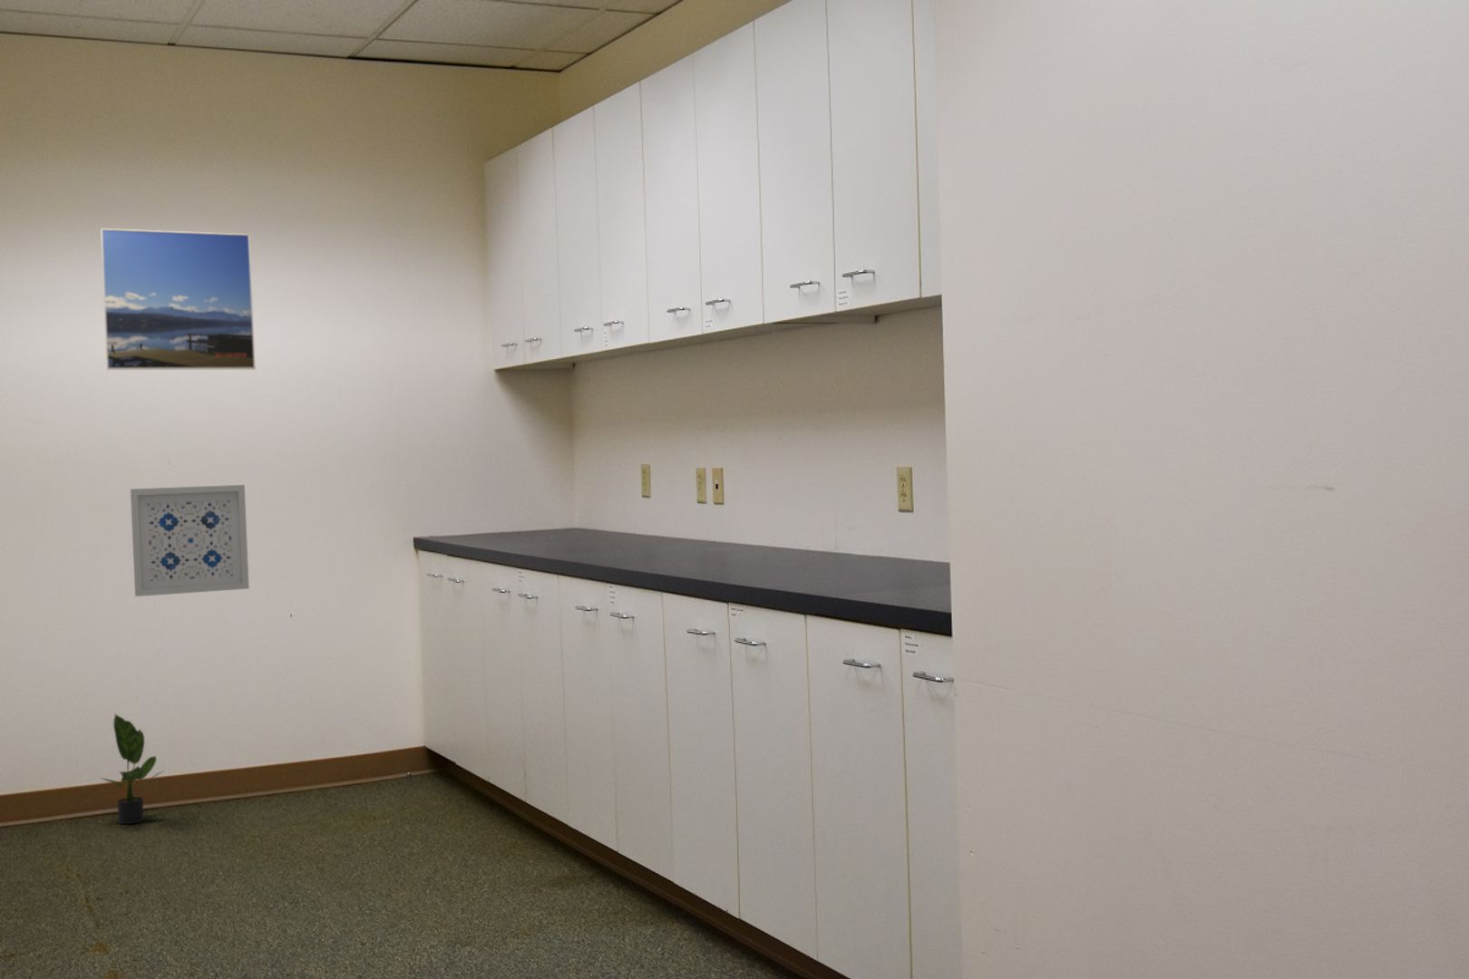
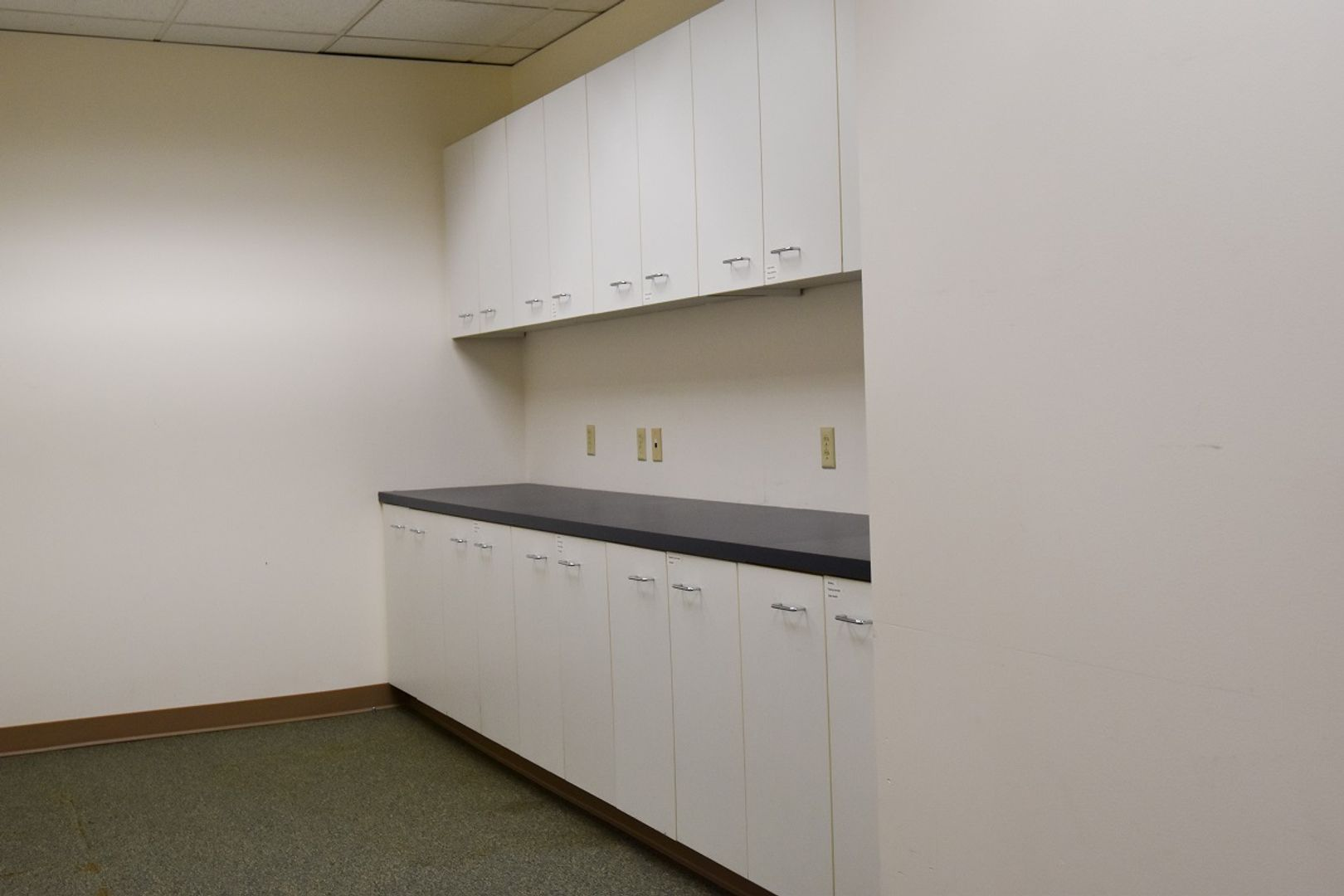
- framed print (179, 300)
- wall art (190, 540)
- potted plant (131, 769)
